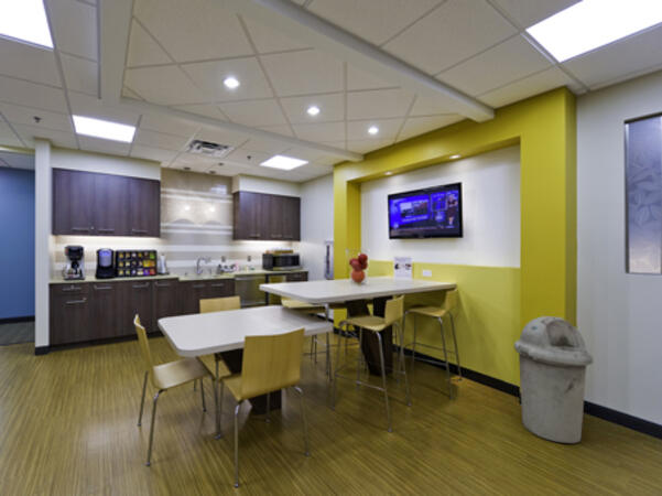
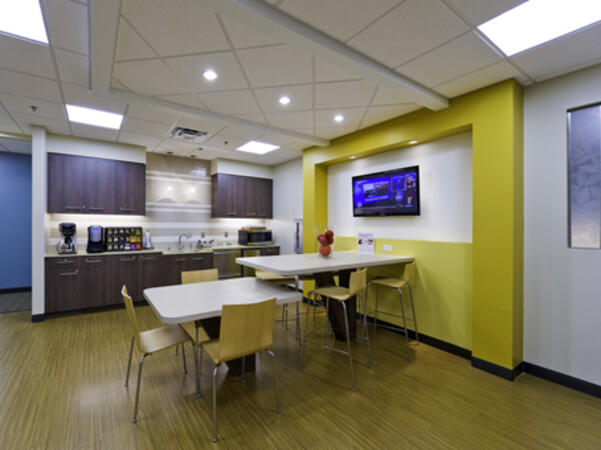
- trash can (551, 373)
